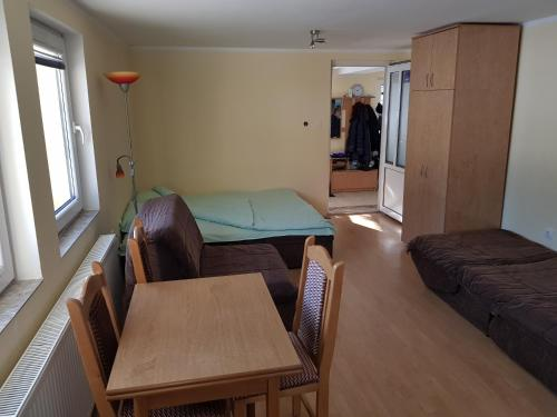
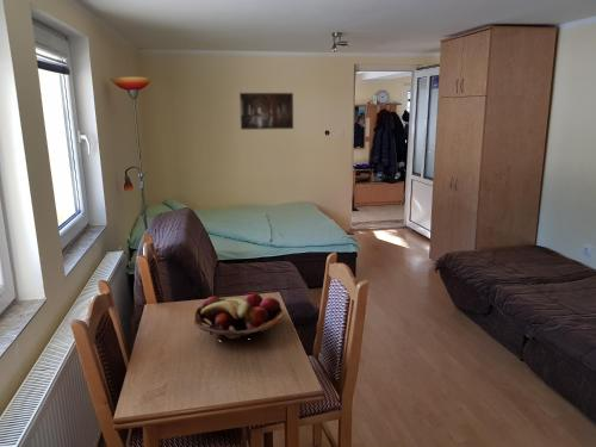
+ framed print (266, 111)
+ fruit basket (238, 313)
